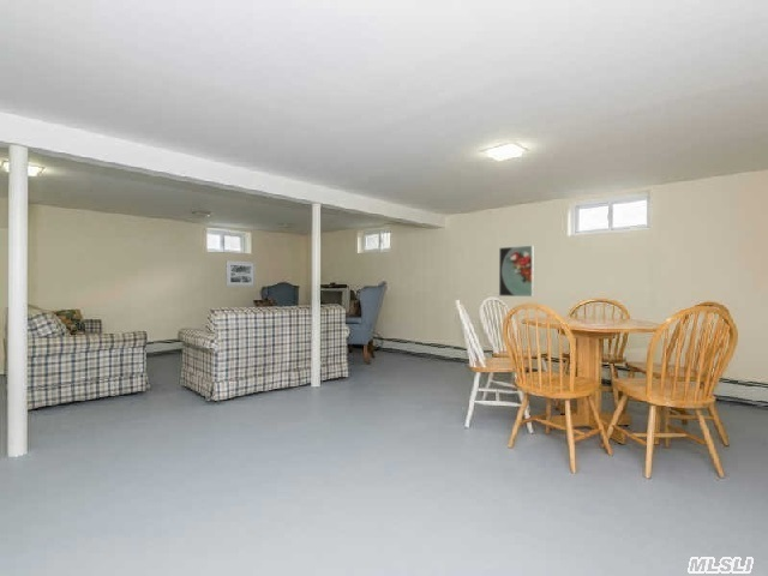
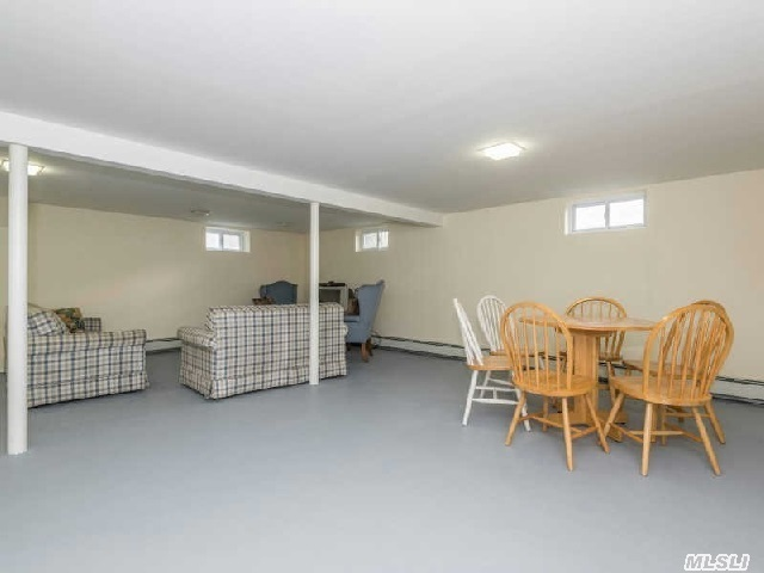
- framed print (515, 271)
- wall art (240, 274)
